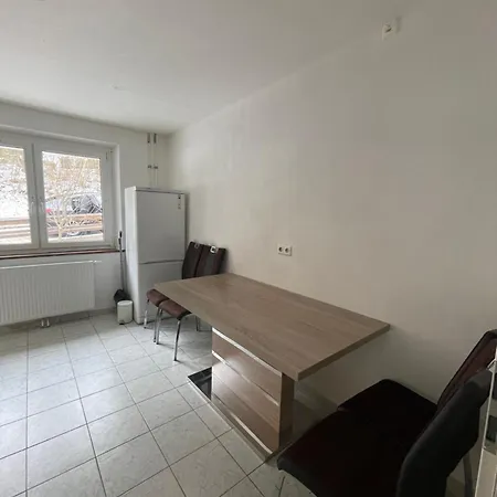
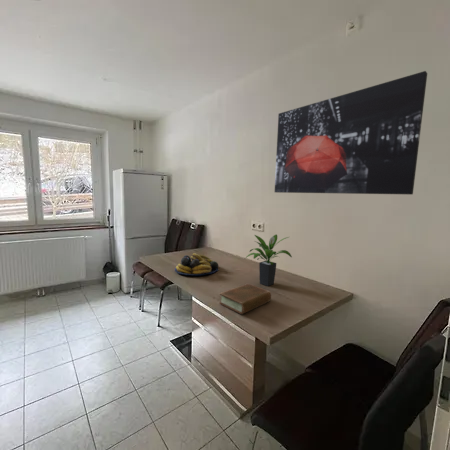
+ potted plant (268, 259)
+ fruit bowl (196, 262)
+ wall art (333, 146)
+ book (245, 297)
